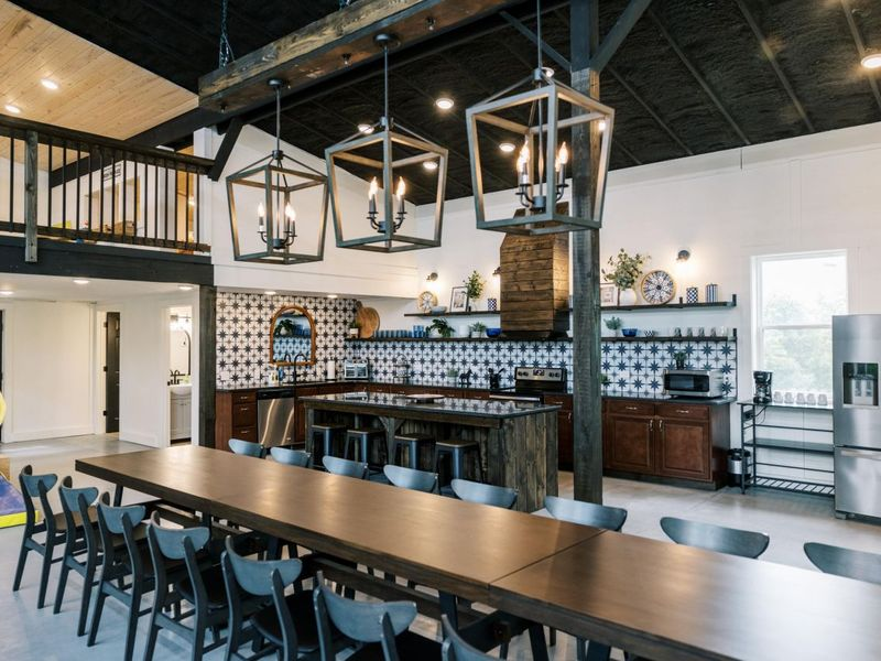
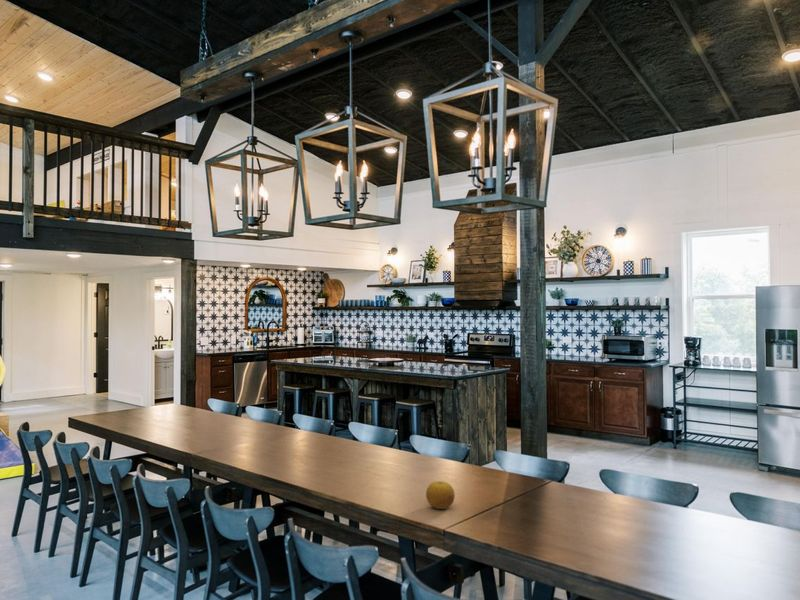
+ fruit (440, 495)
